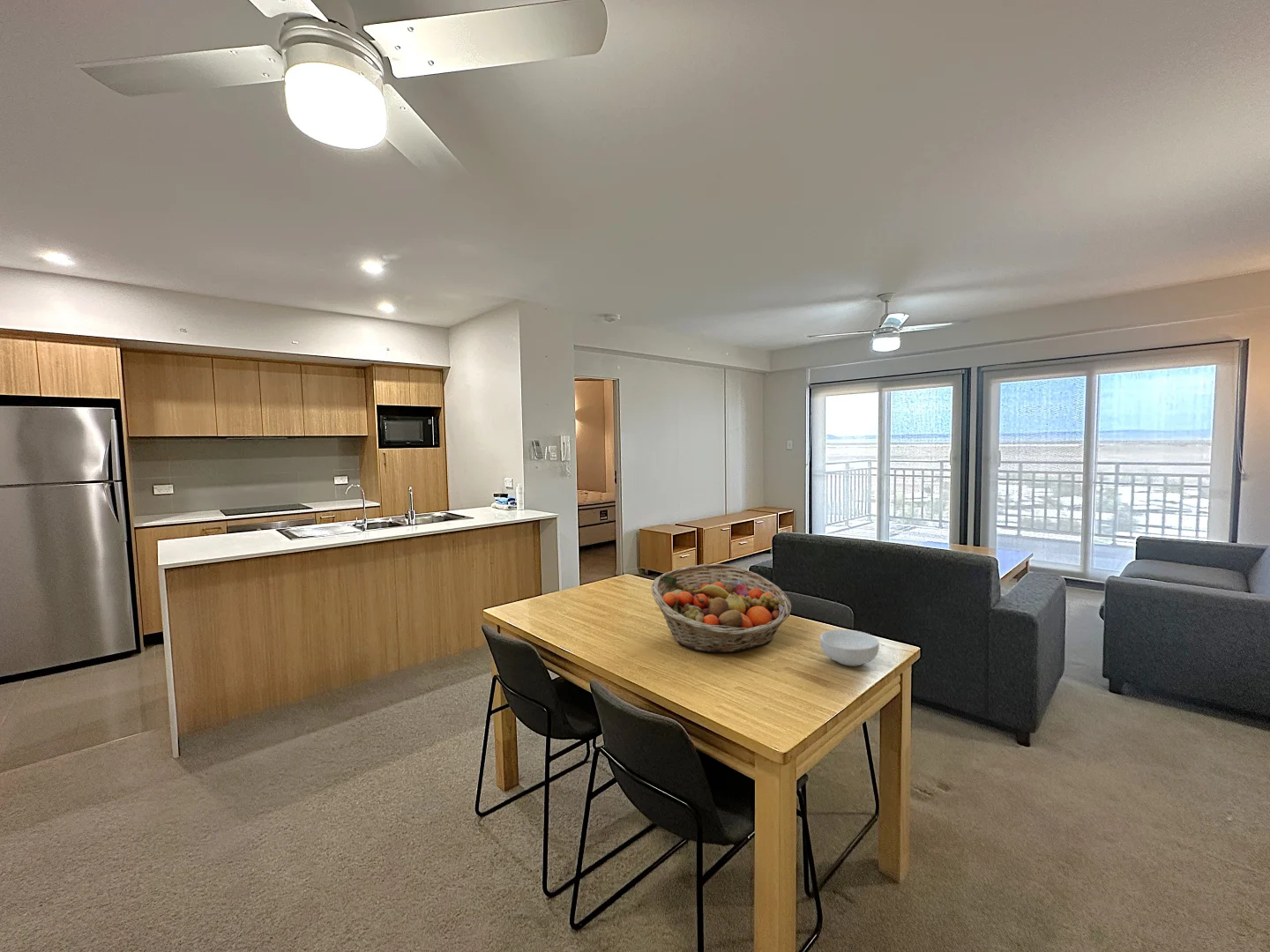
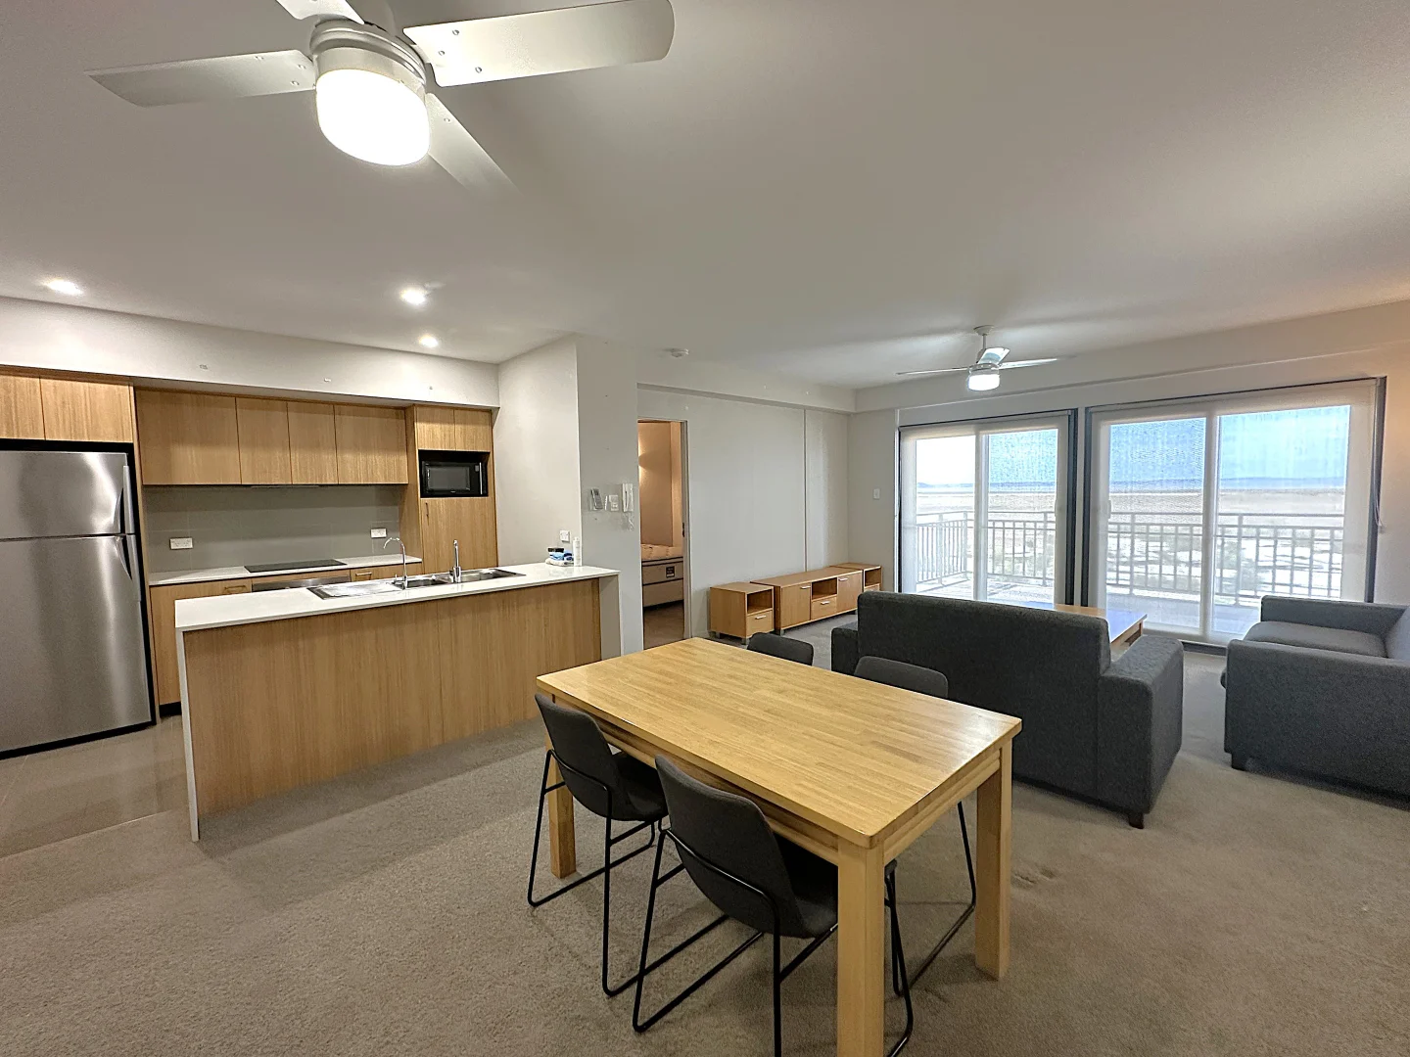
- fruit basket (721, 606)
- cereal bowl (848, 649)
